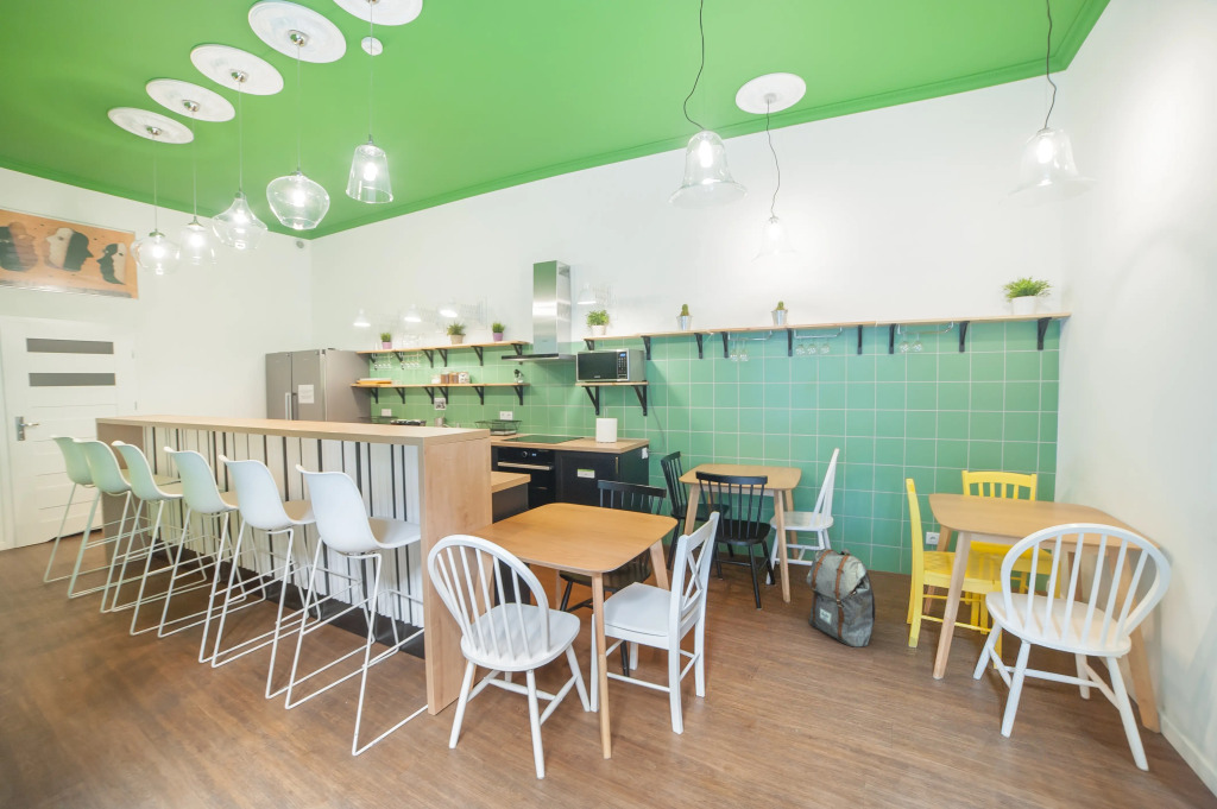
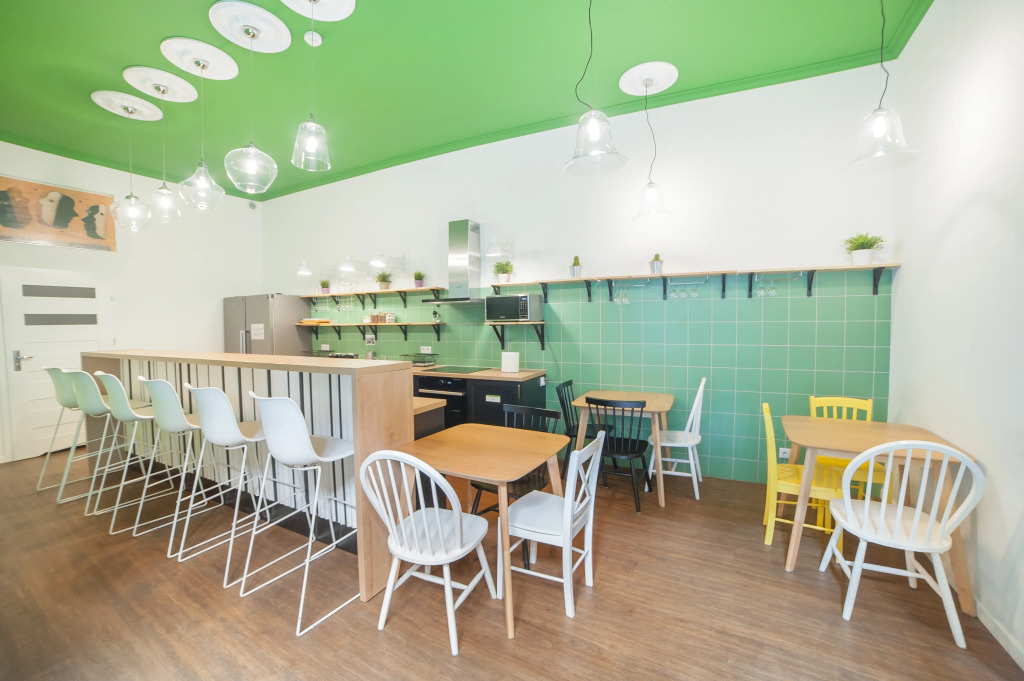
- backpack (840, 589)
